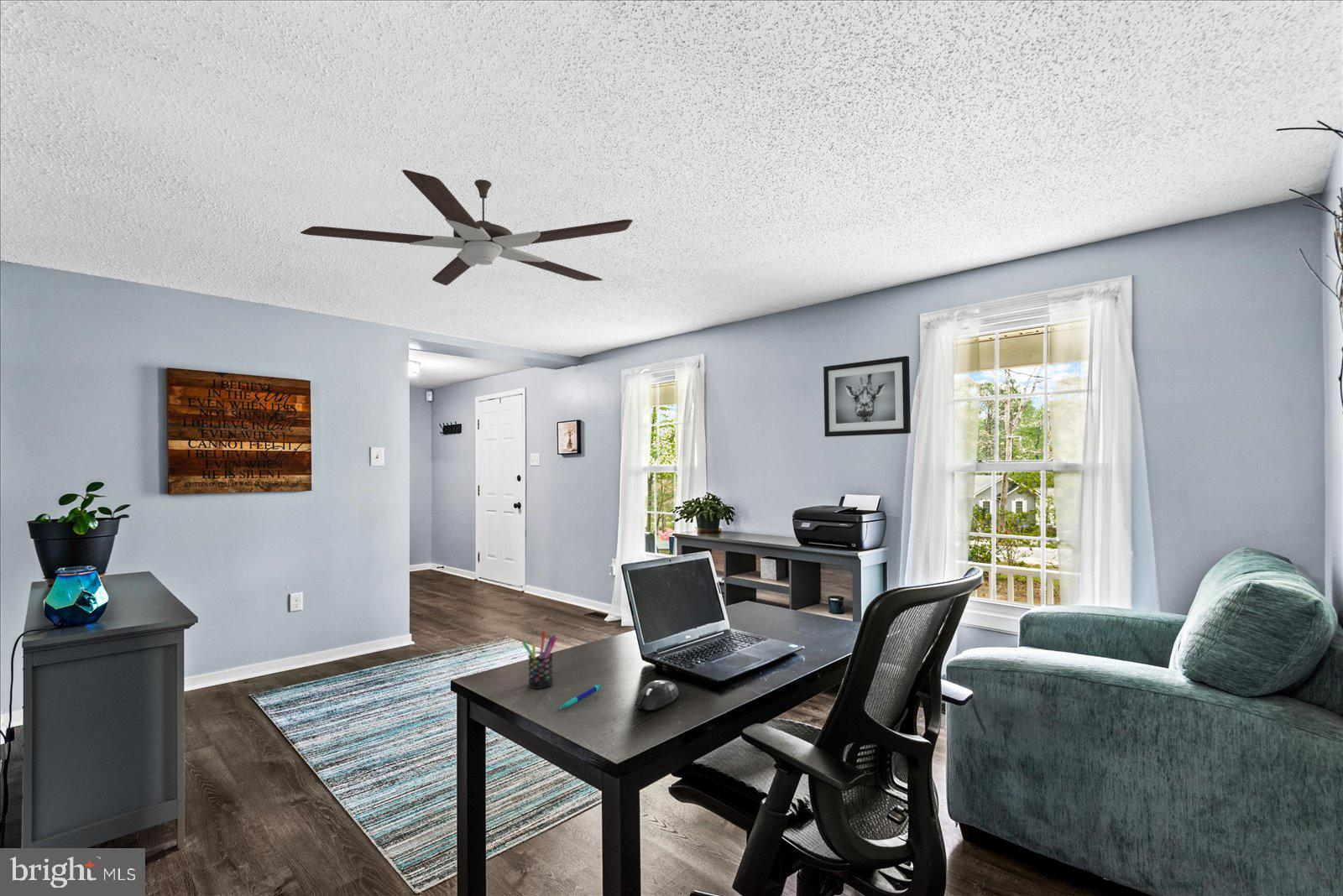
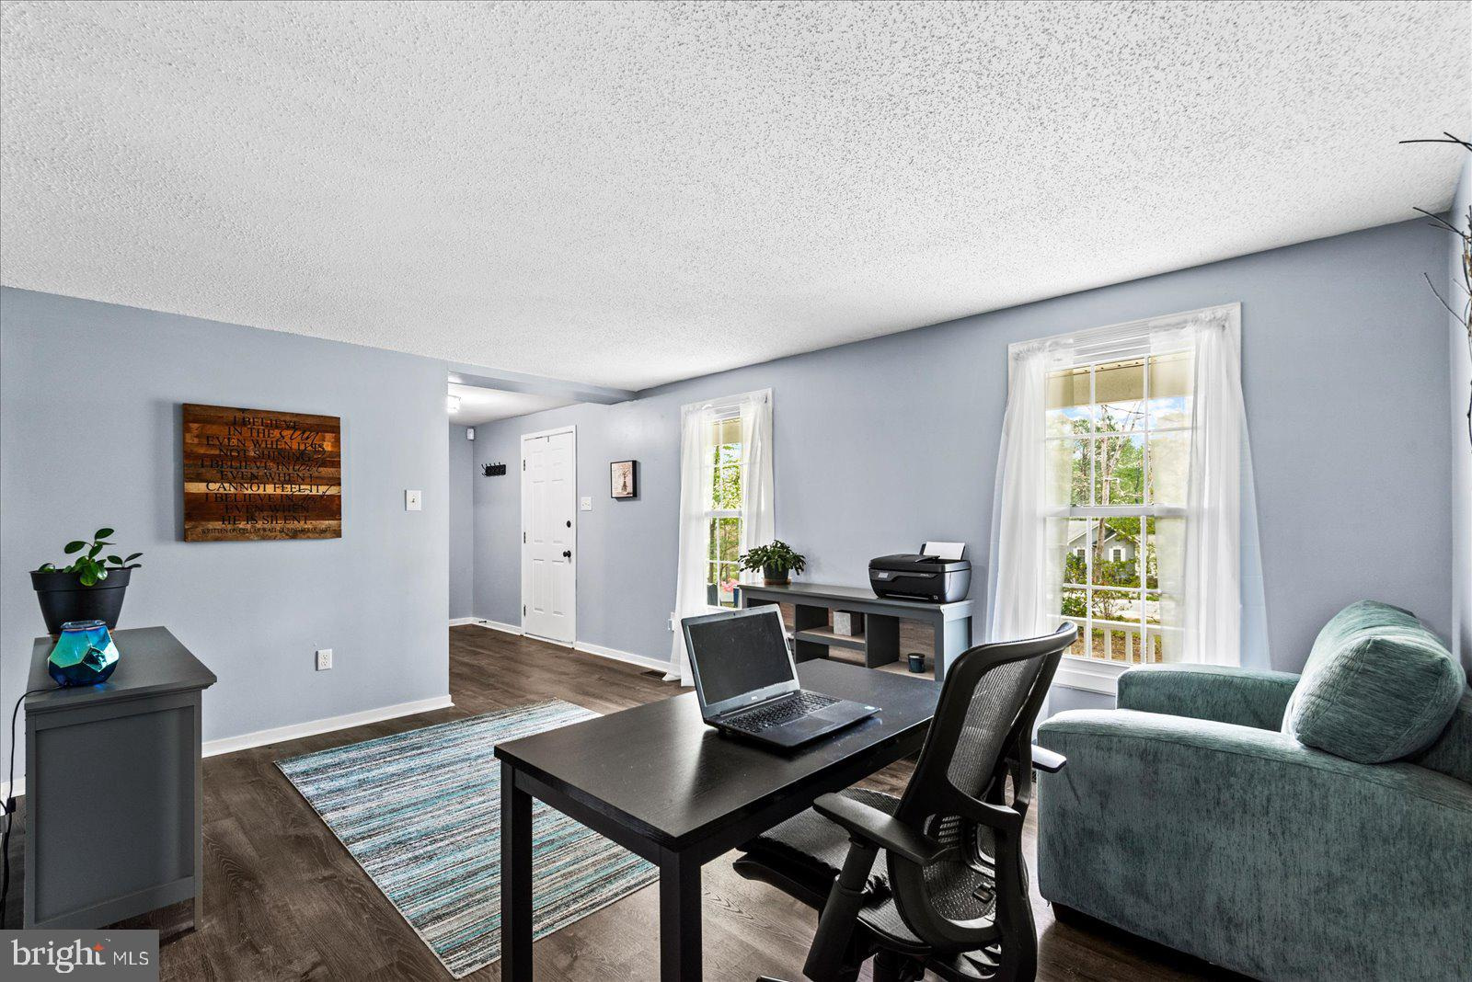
- pen (580, 696)
- mouse (659, 691)
- wall art (865, 398)
- pen holder (538, 659)
- ceiling fan (469, 222)
